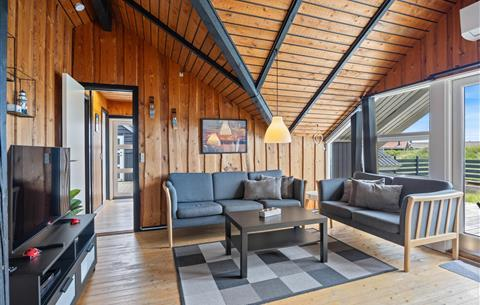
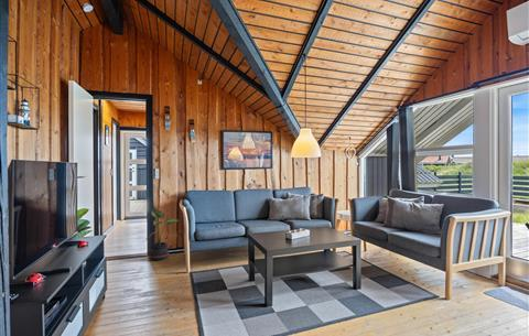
+ potted plant (161, 232)
